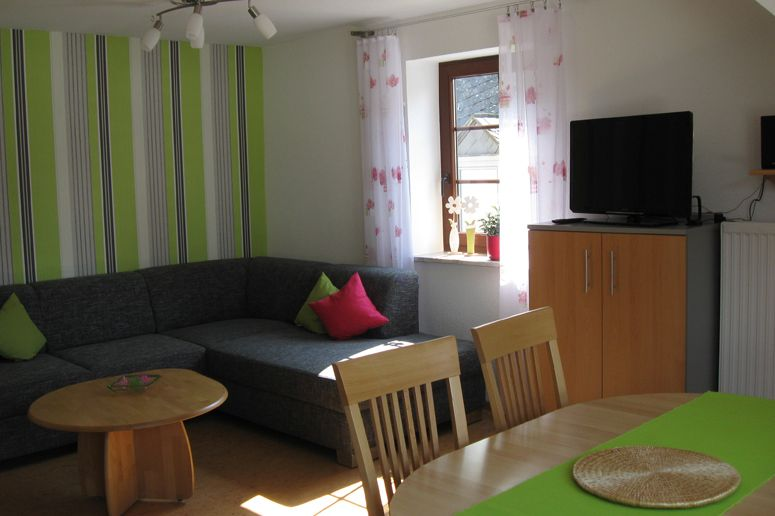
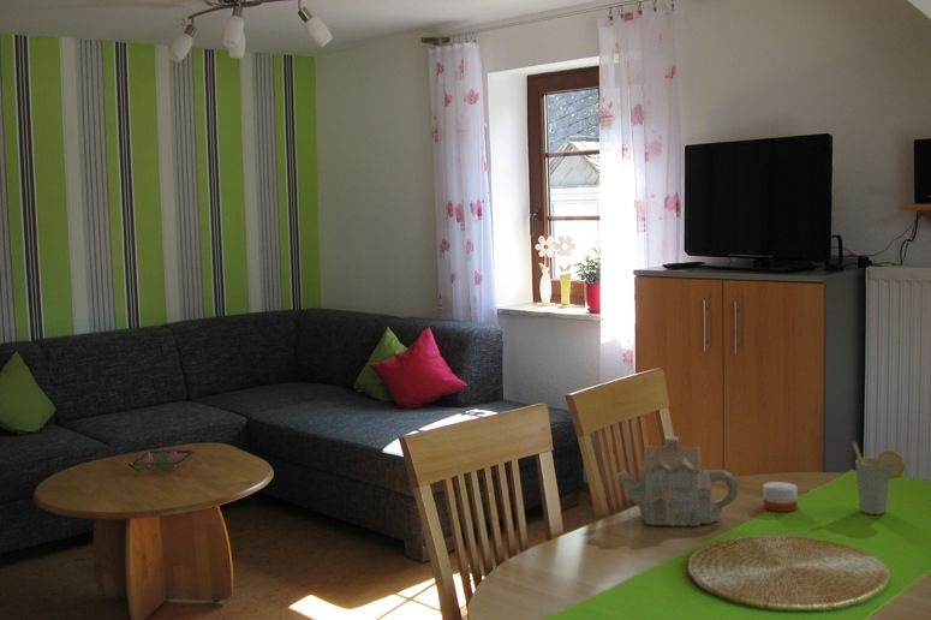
+ cup (877, 478)
+ candle (780, 484)
+ teapot (676, 477)
